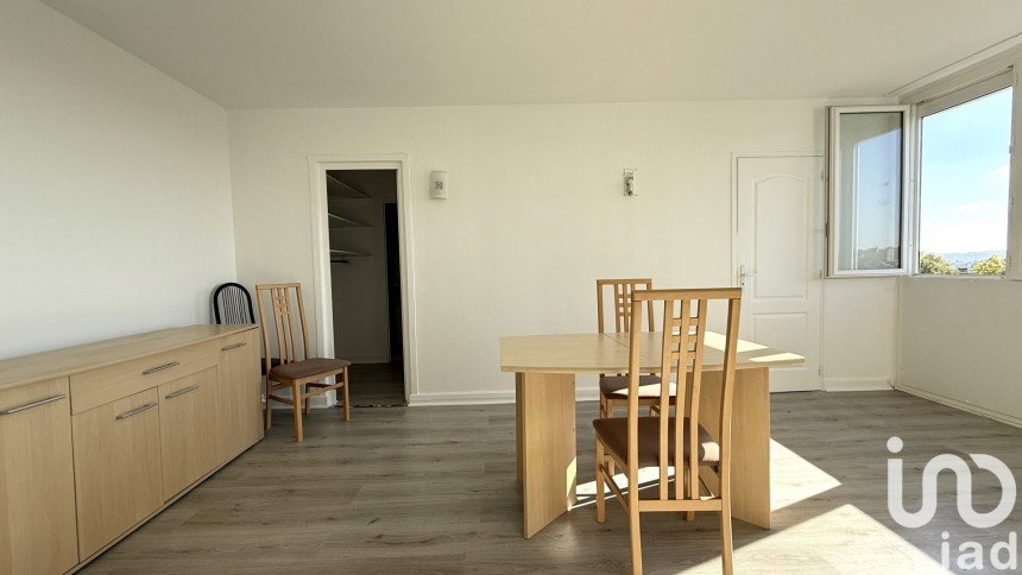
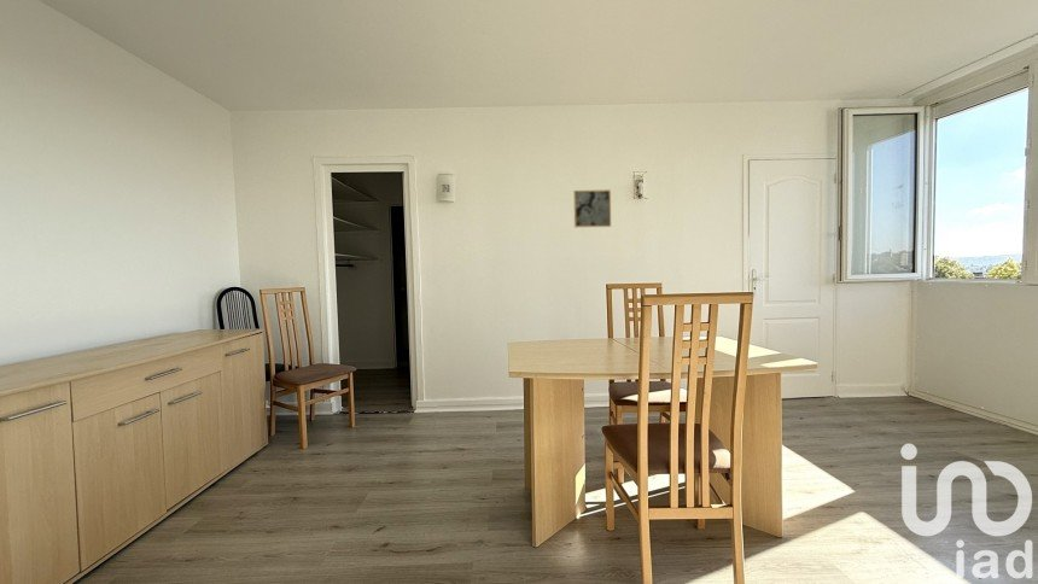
+ wall art (591, 209)
